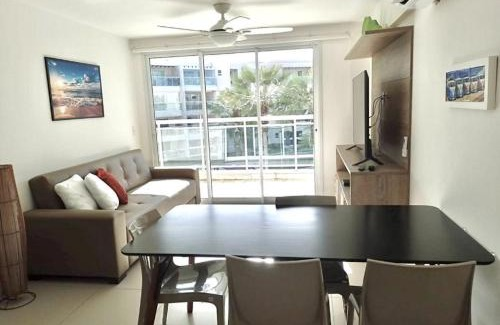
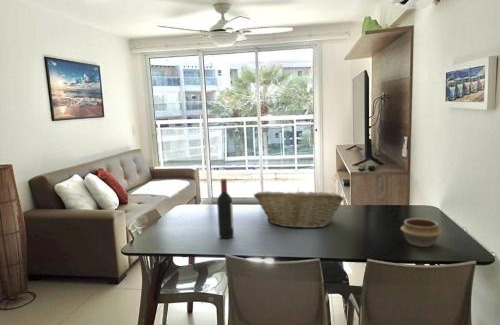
+ bowl (420, 232)
+ fruit basket (298, 203)
+ wine bottle (225, 207)
